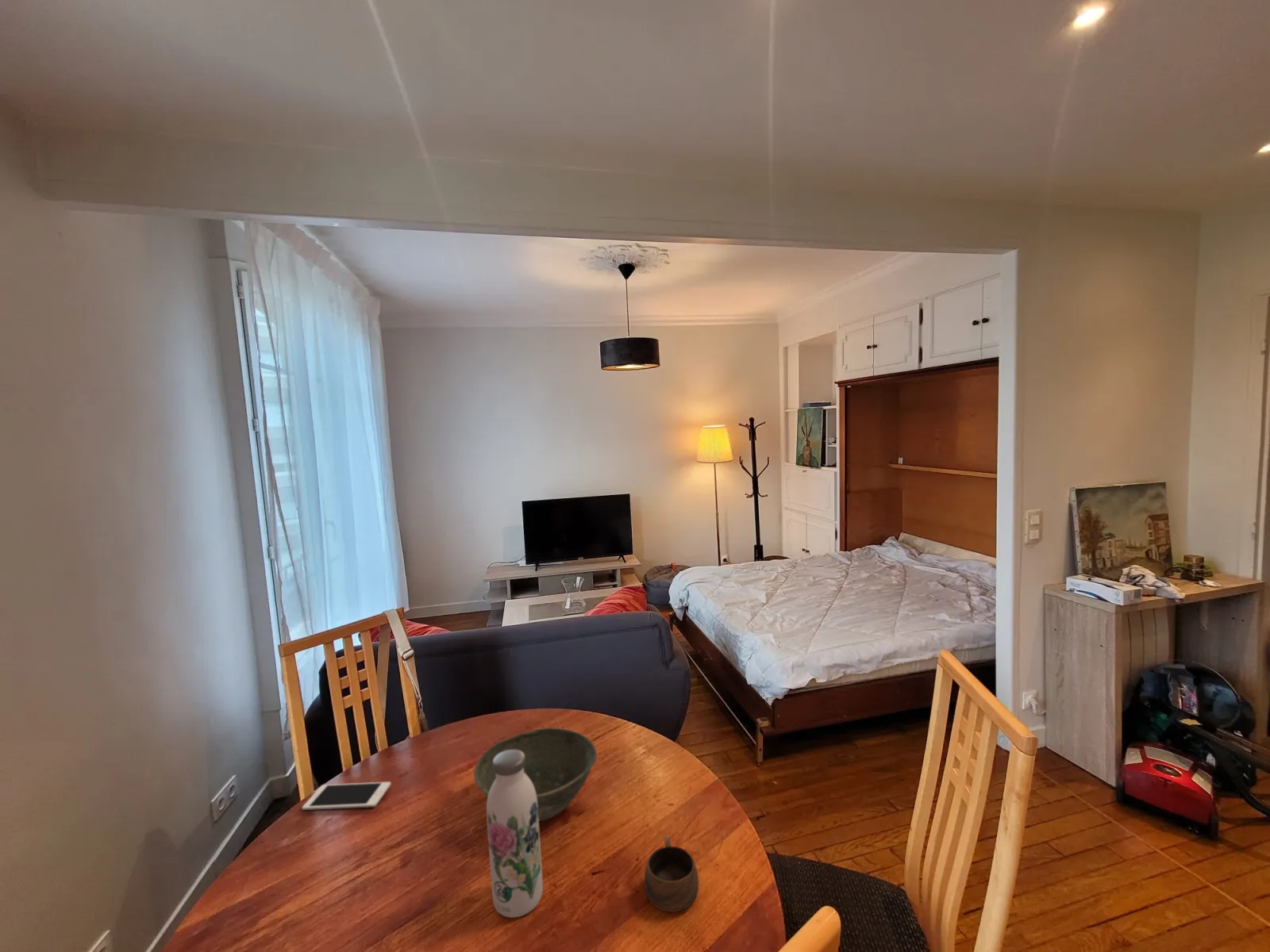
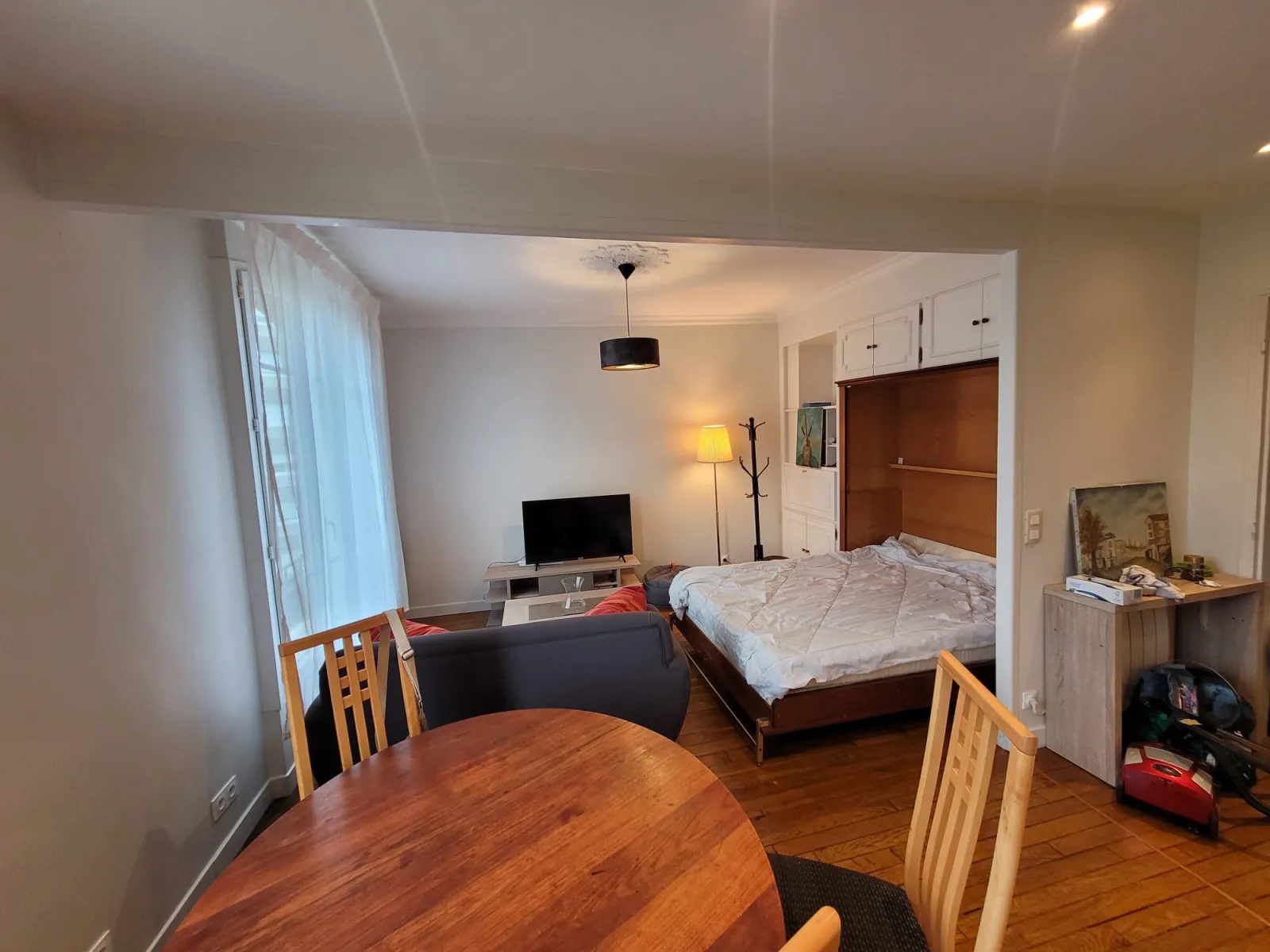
- cell phone (348, 795)
- bowl (537, 781)
- water bottle (514, 827)
- cup (672, 869)
